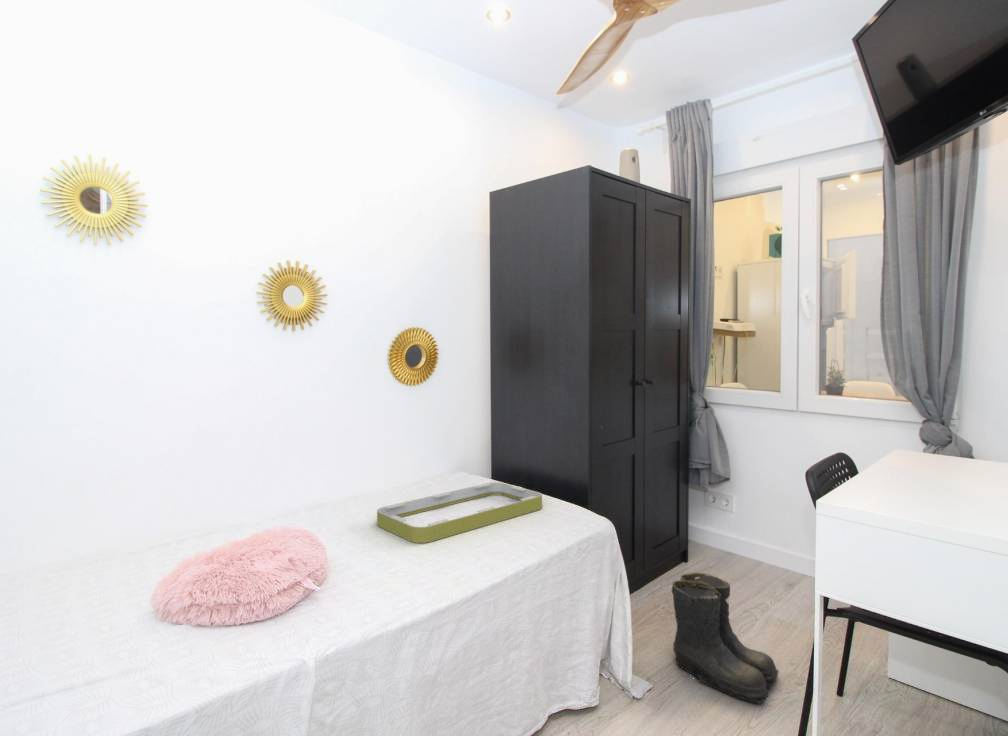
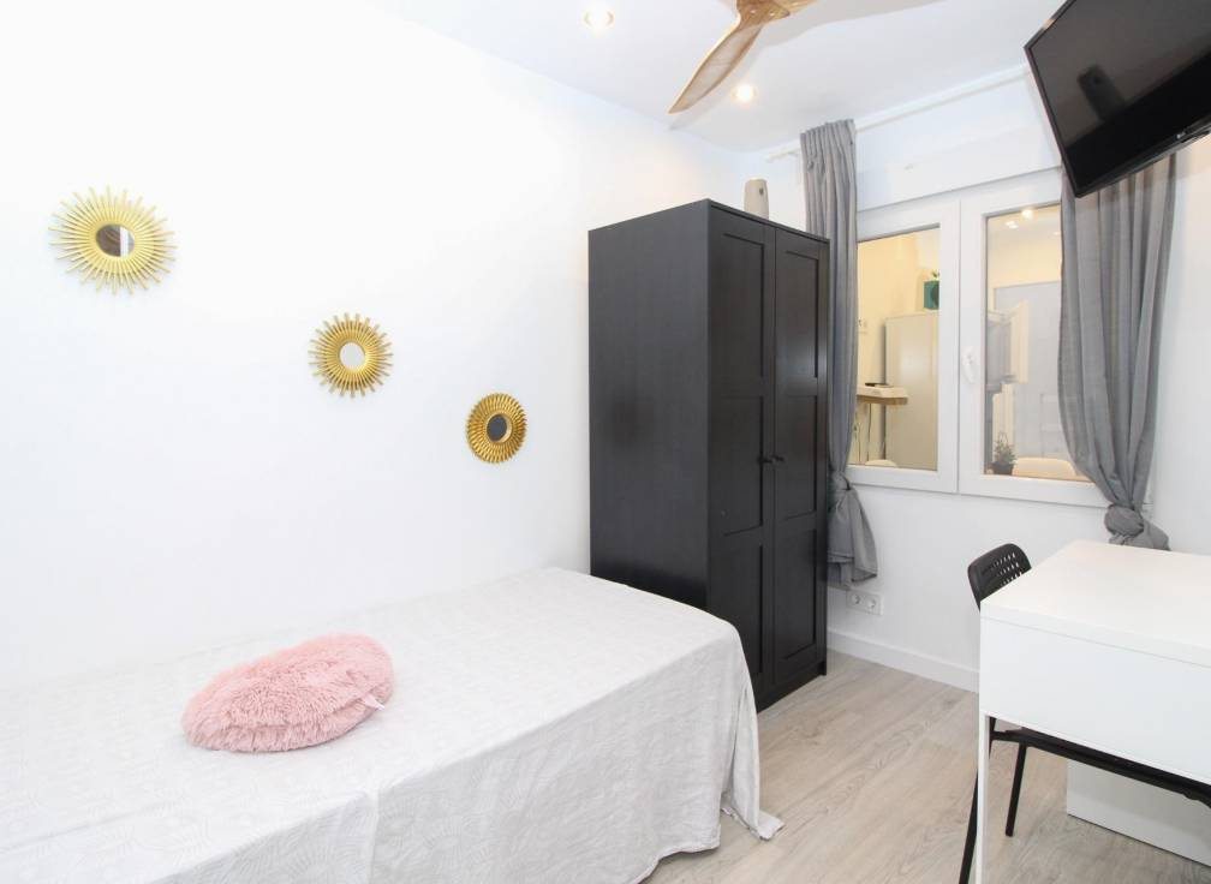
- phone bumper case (463, 501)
- boots (722, 630)
